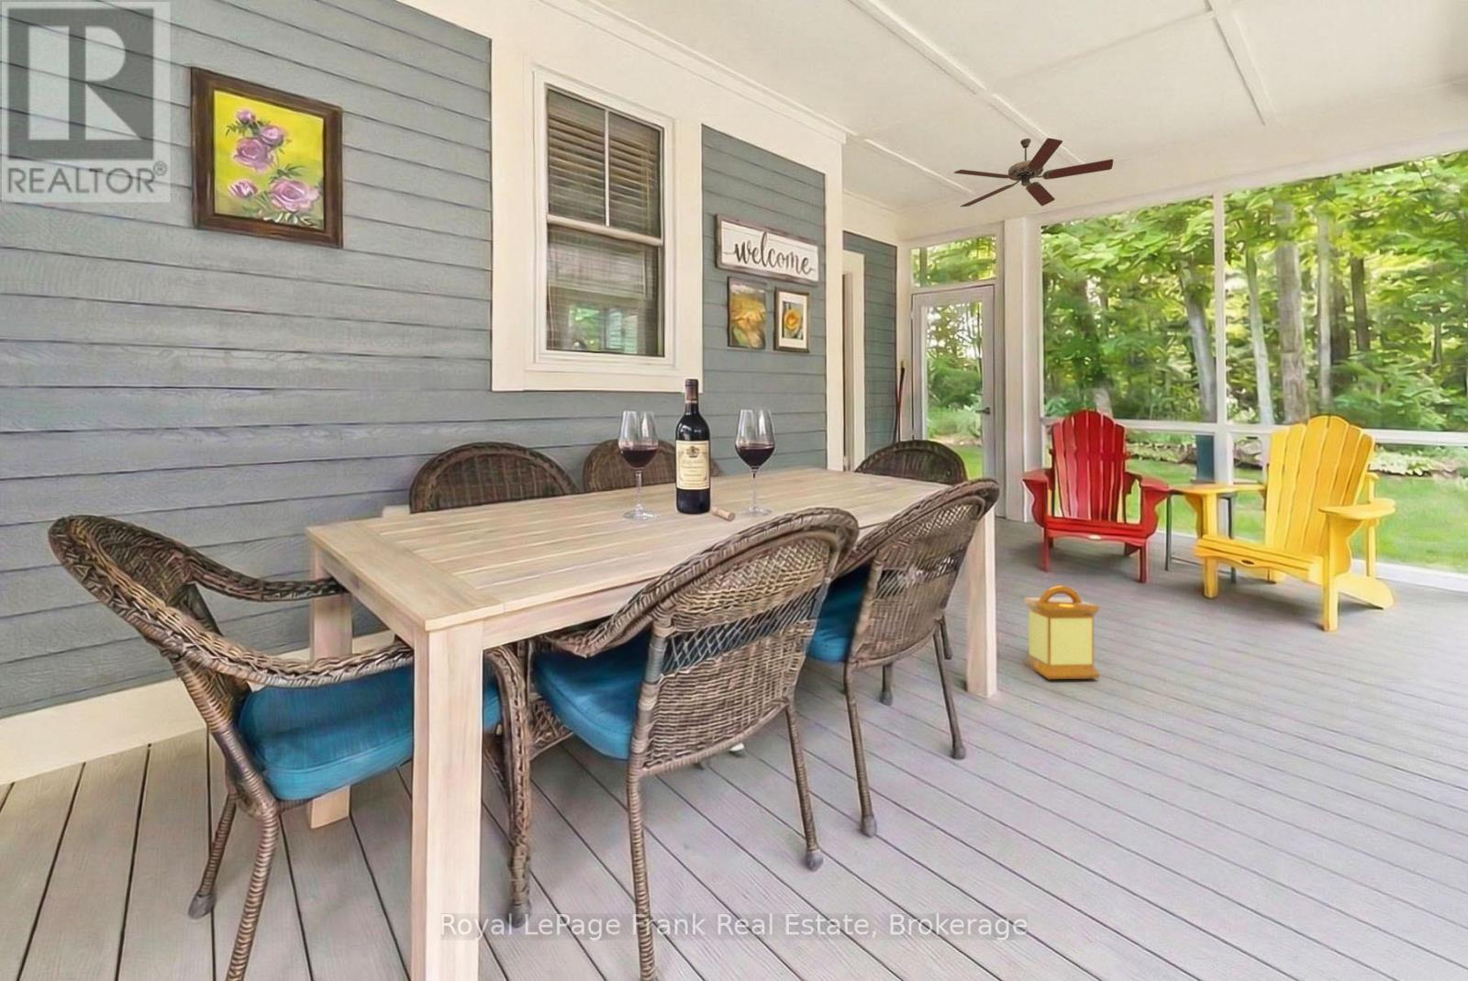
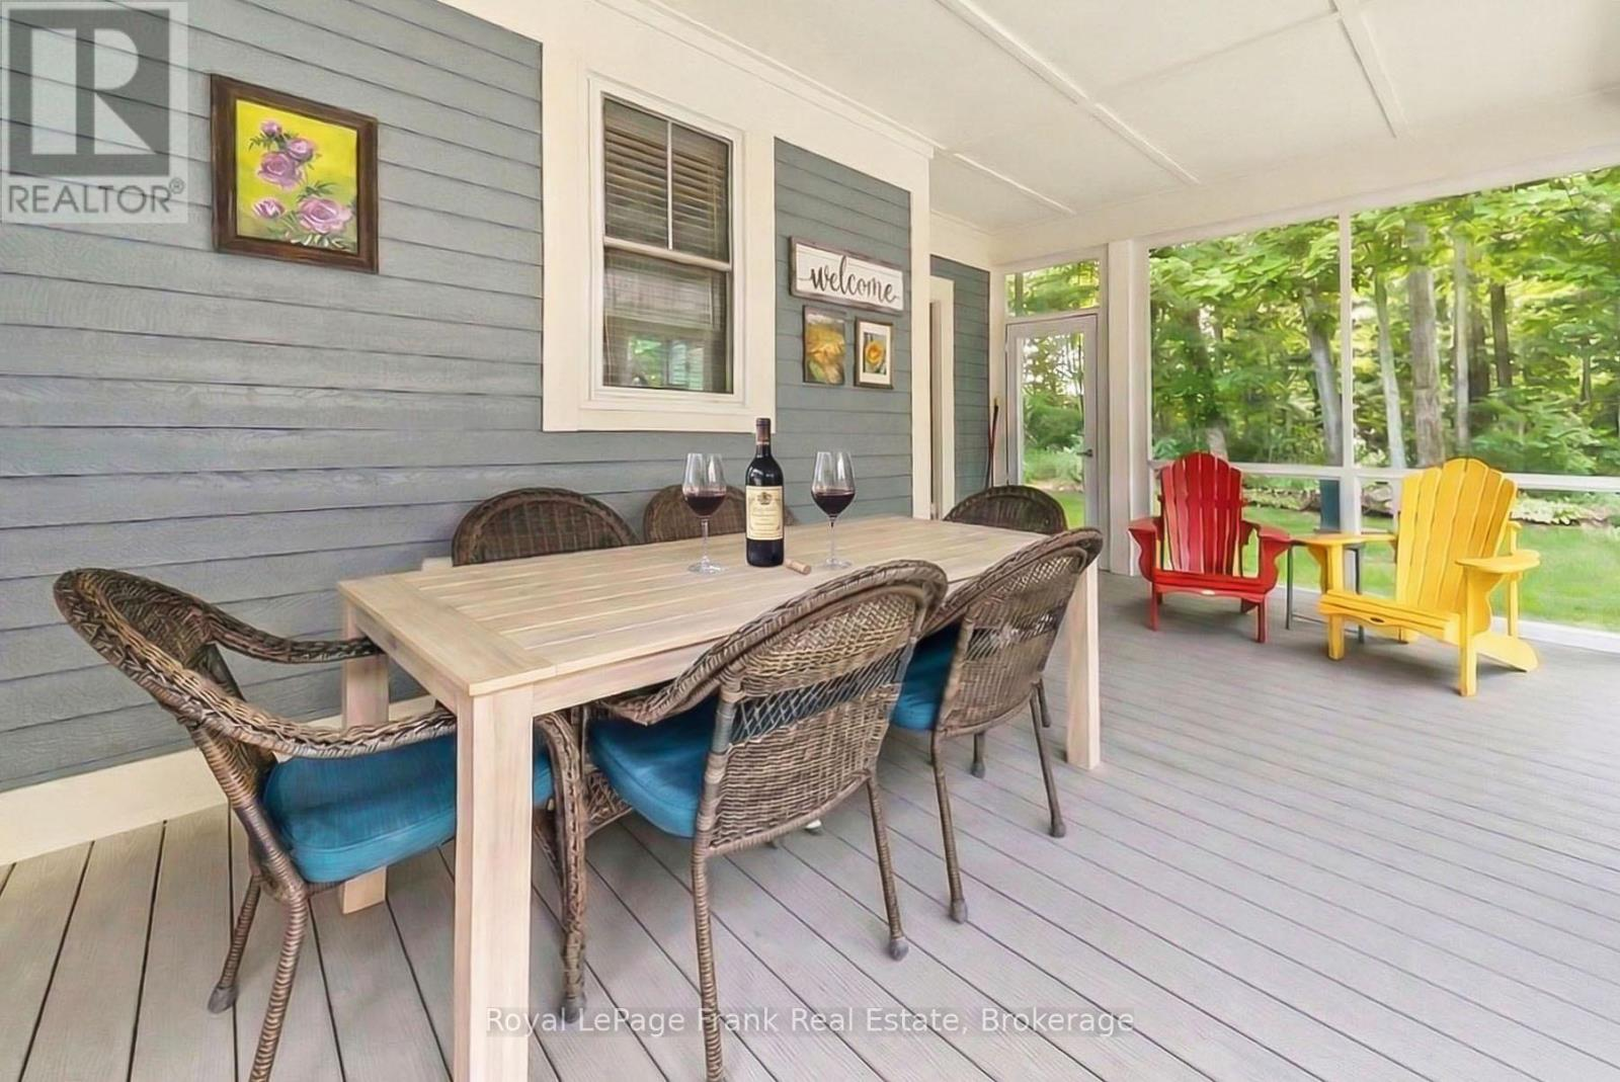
- lantern (1060, 627)
- ceiling fan (1031, 162)
